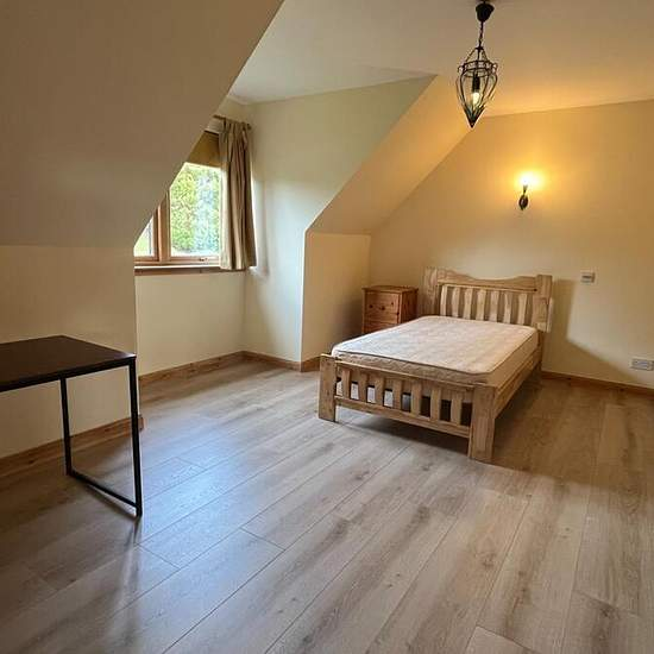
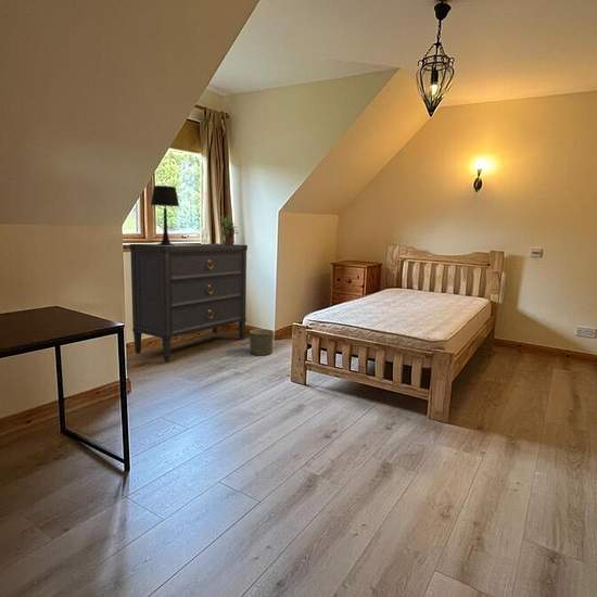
+ potted plant (229, 229)
+ table lamp (165, 215)
+ dresser (193, 295)
+ planter (261, 342)
